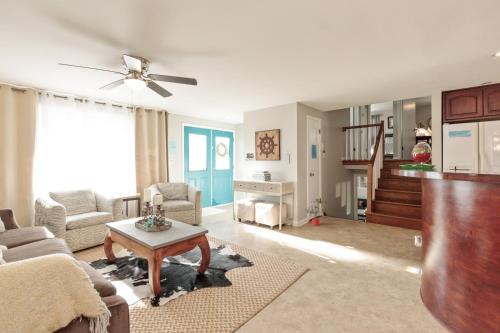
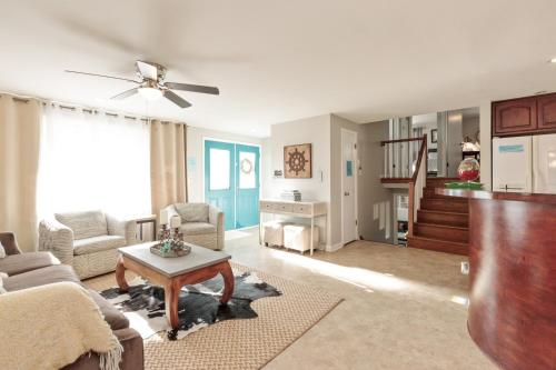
- potted plant (317, 211)
